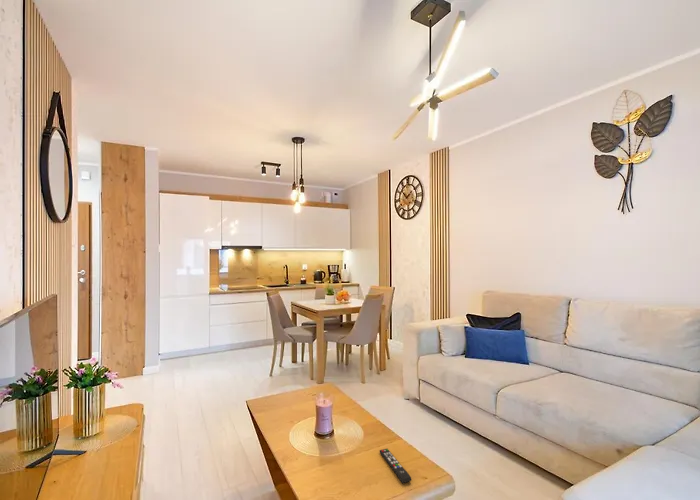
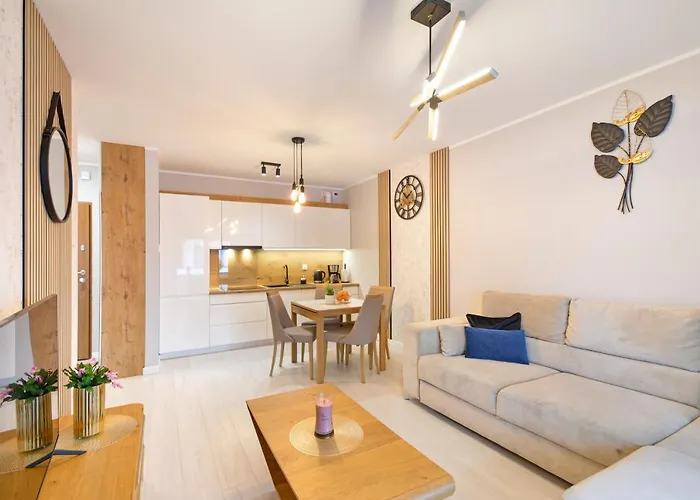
- remote control (394, 464)
